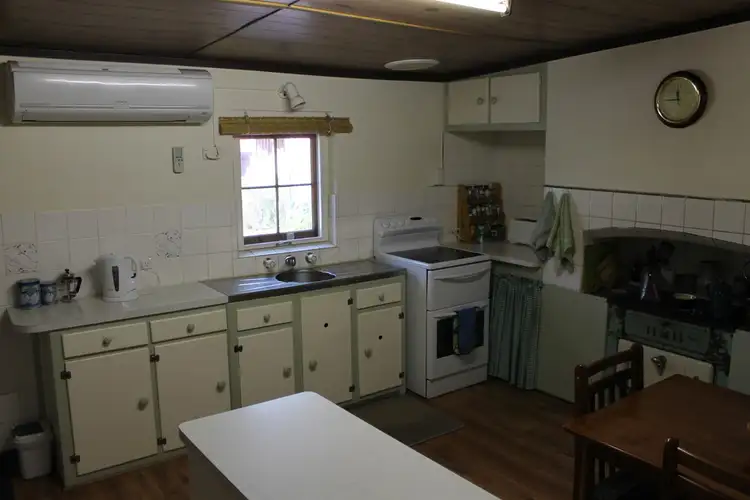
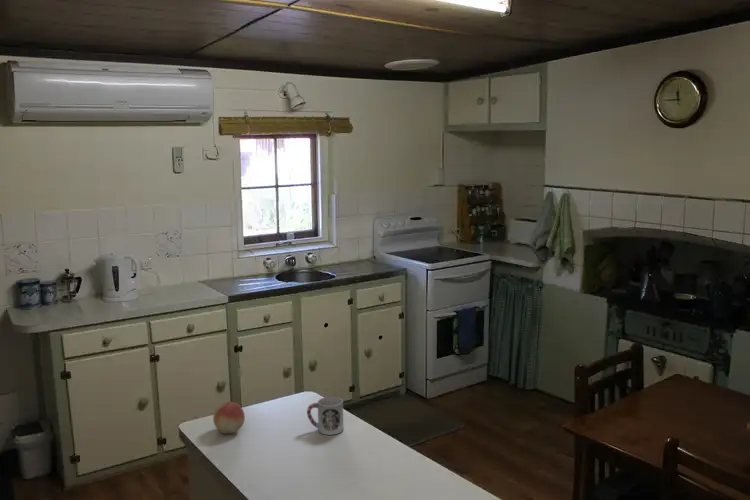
+ cup (325, 415)
+ fruit (227, 417)
